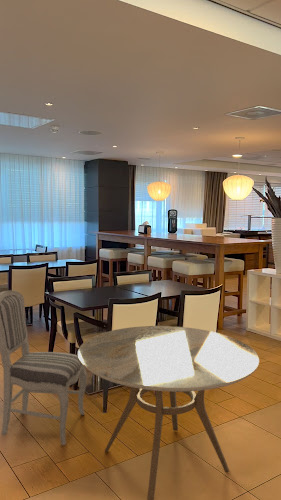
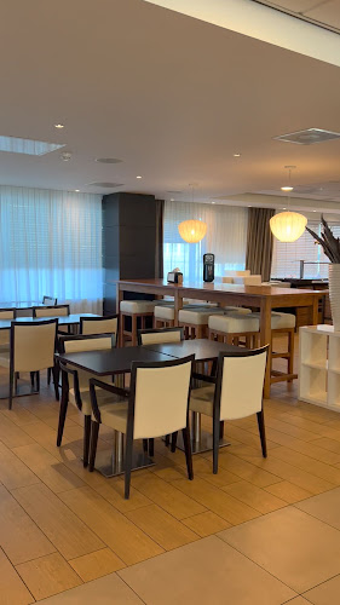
- dining chair (40, 360)
- dining table (165, 407)
